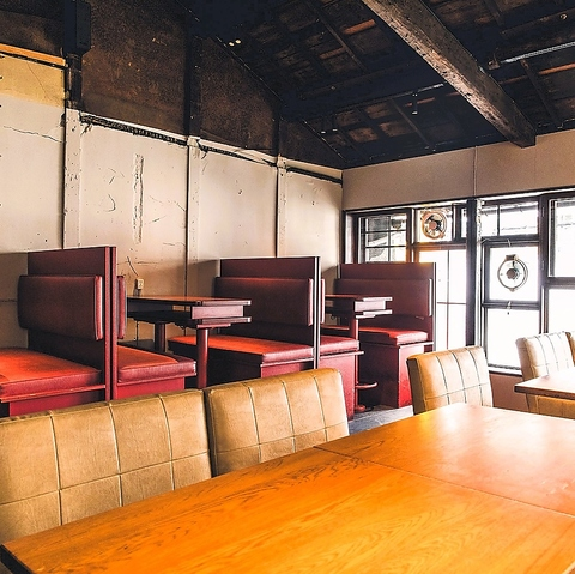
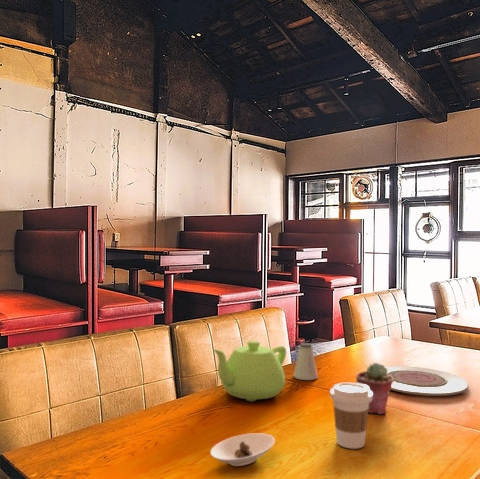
+ coffee cup (350, 414)
+ saltshaker (305, 360)
+ potted succulent (374, 386)
+ teapot (250, 368)
+ plate (416, 378)
+ saucer (243, 450)
